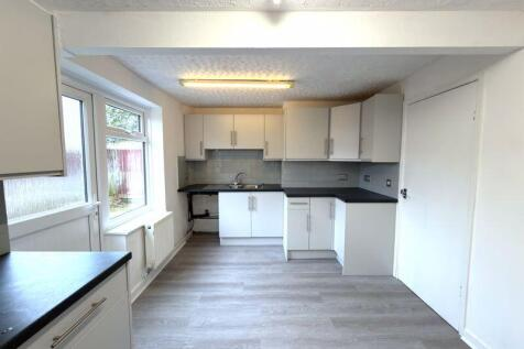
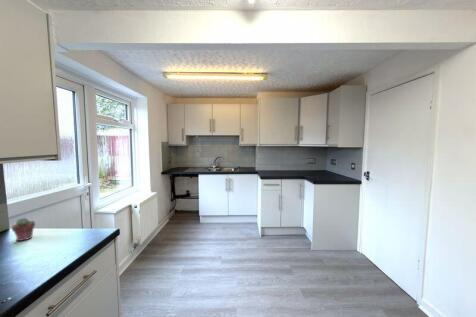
+ potted succulent (23, 228)
